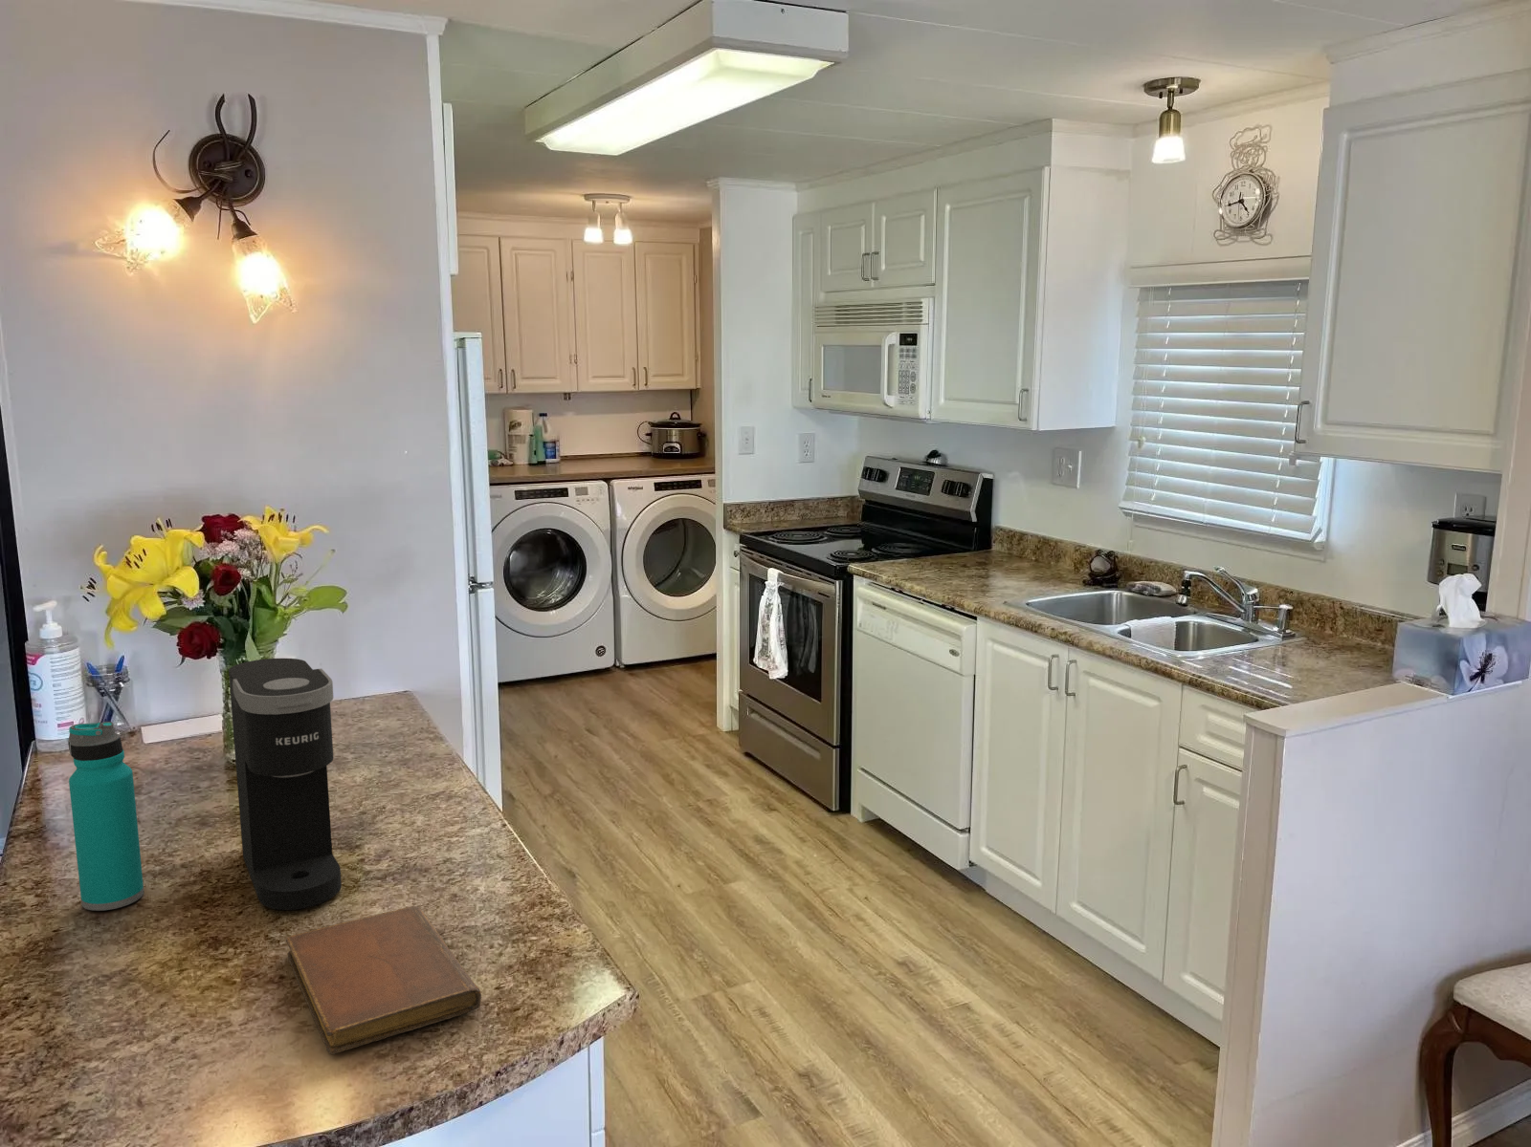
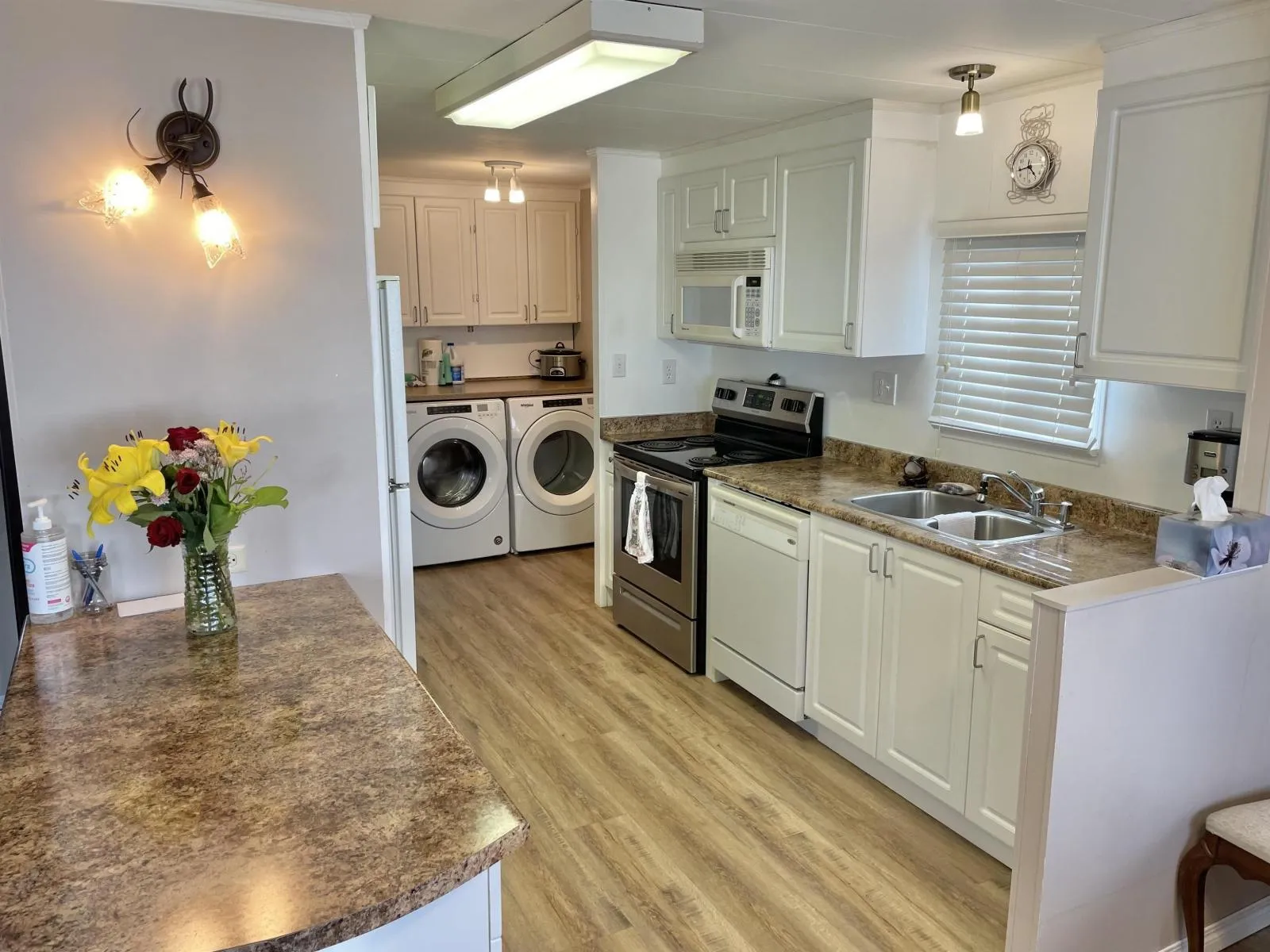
- water bottle (105, 812)
- notebook (379, 970)
- coffee maker (285, 774)
